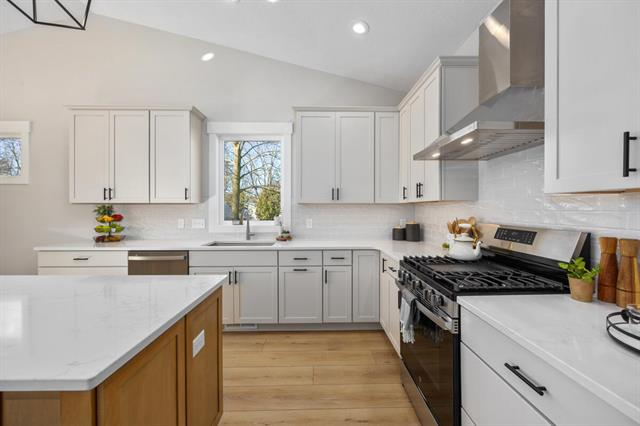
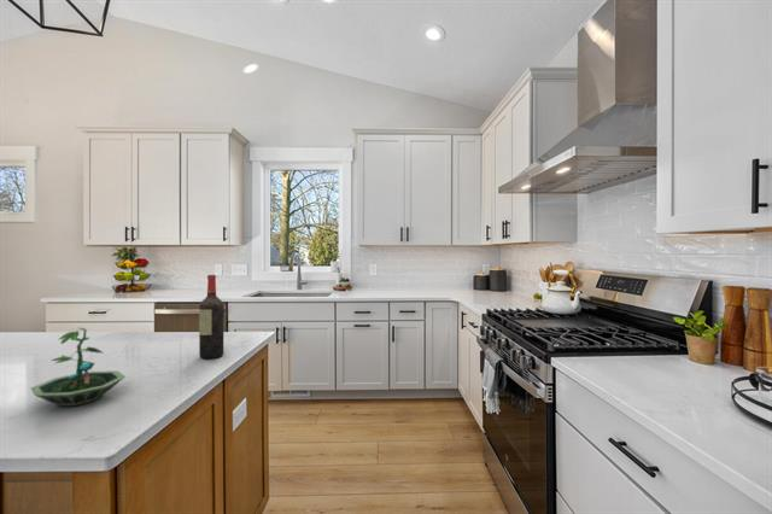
+ wine bottle (211, 315)
+ terrarium (80, 341)
